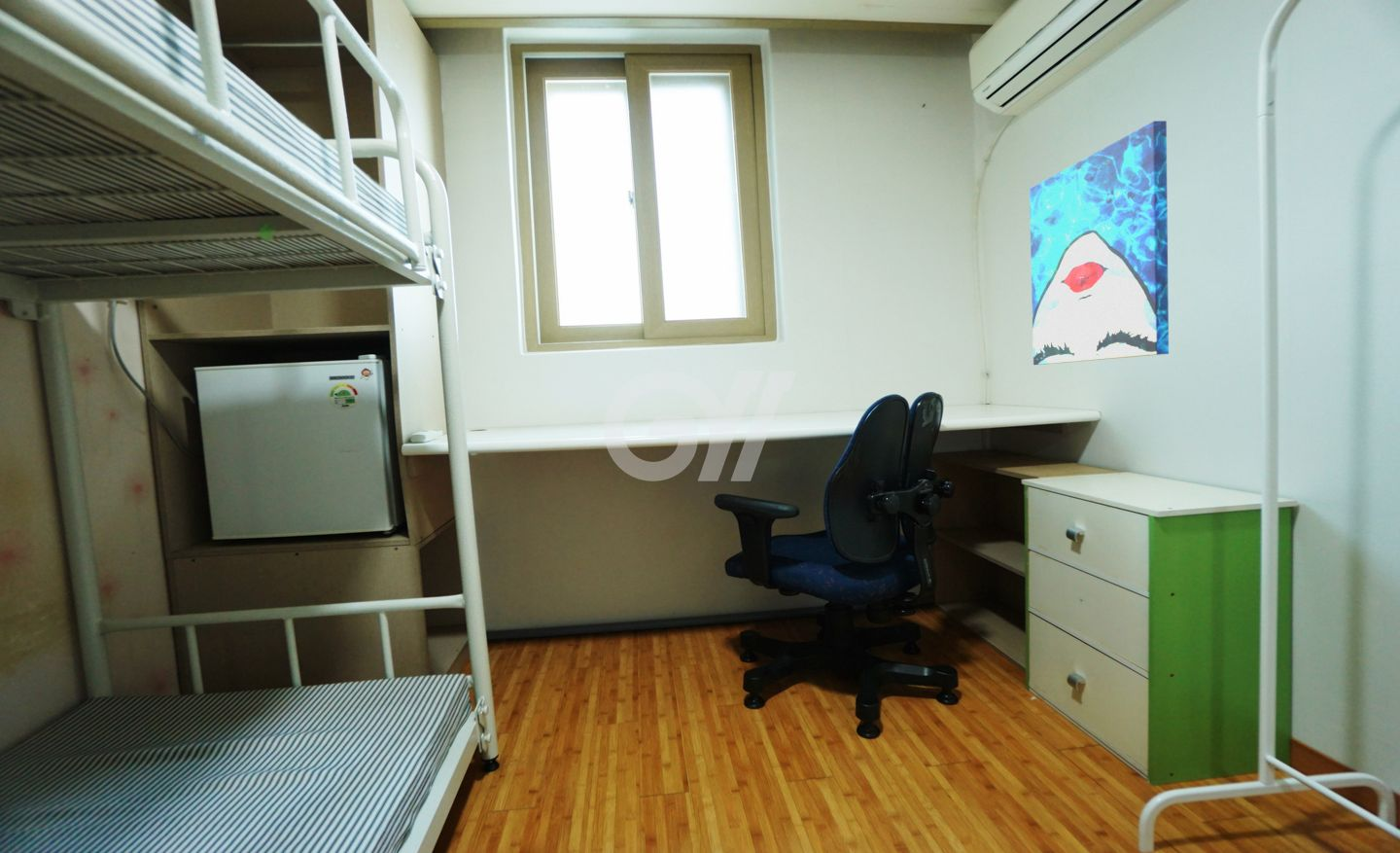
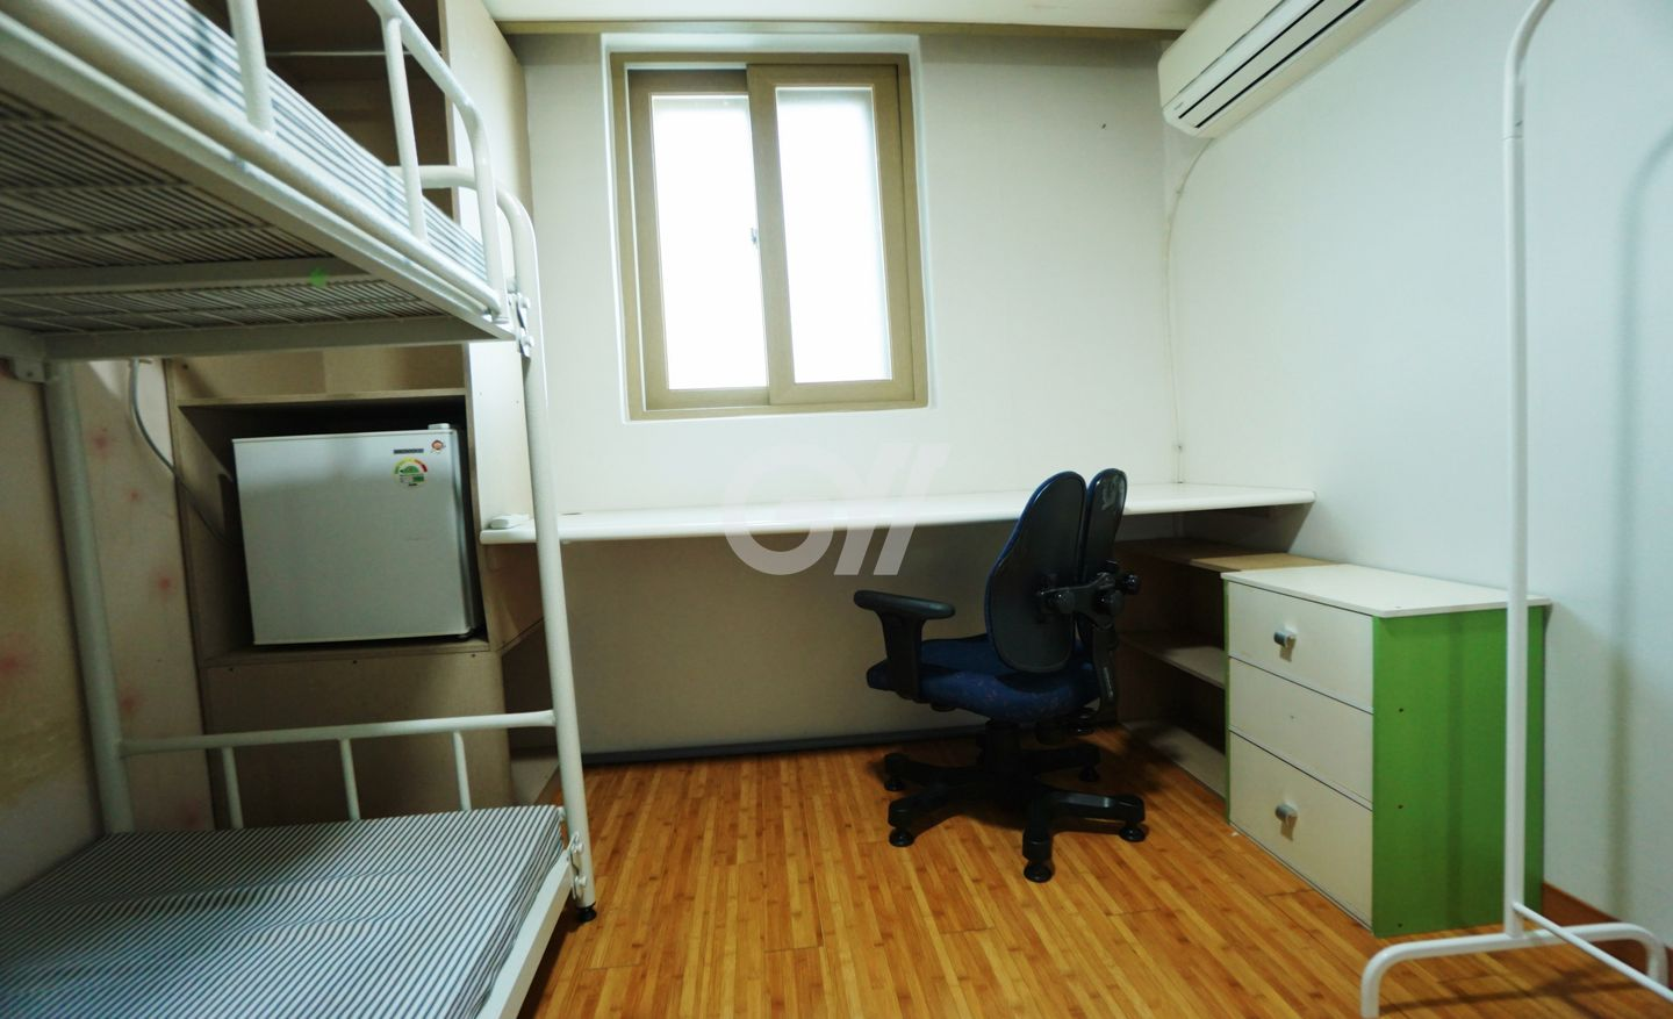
- wall art (1090, 261)
